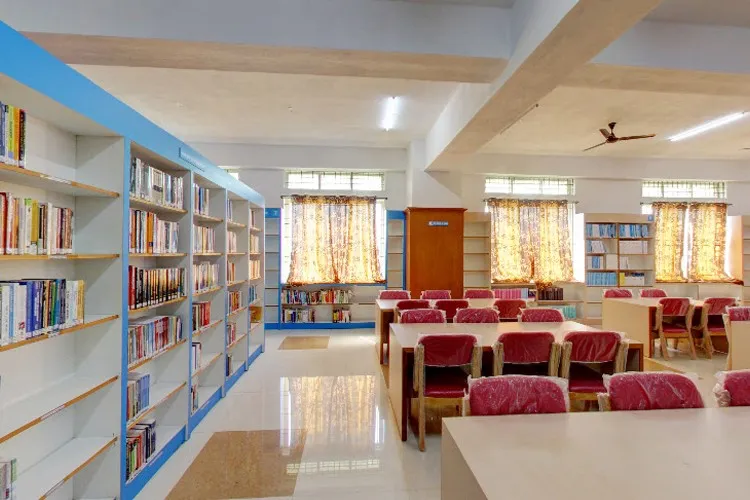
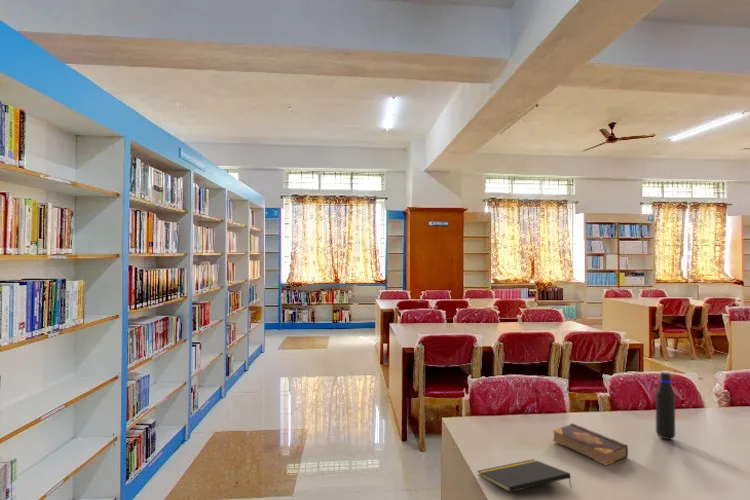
+ water bottle (665, 405)
+ notepad (522, 474)
+ book (584, 440)
